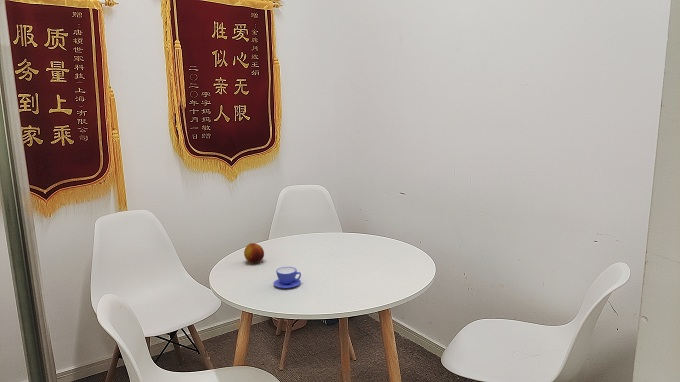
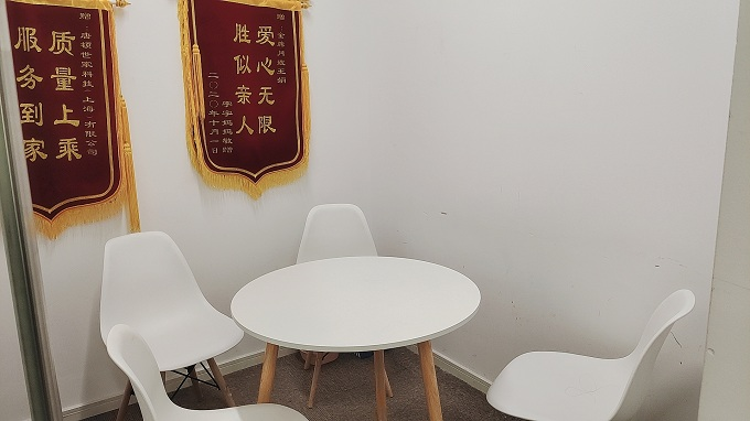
- fruit (253, 252)
- teacup (287, 277)
